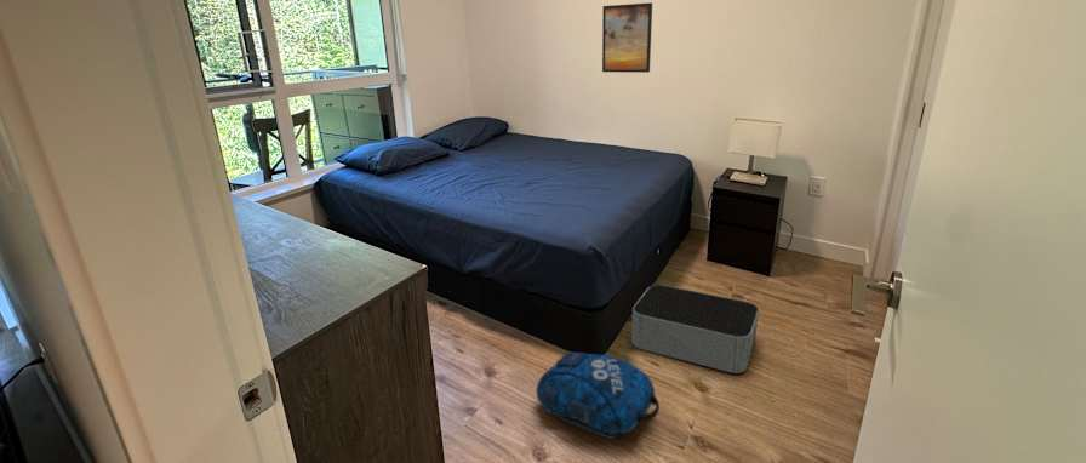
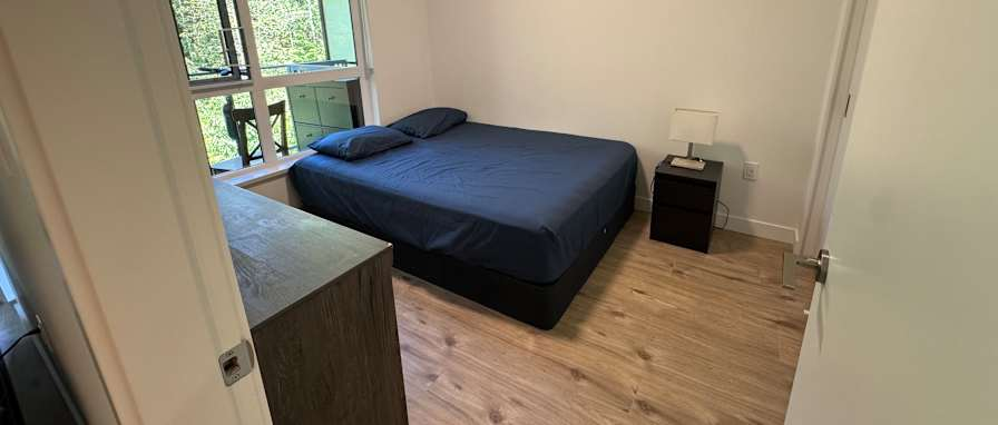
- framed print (625, 39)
- storage bin (693, 325)
- backpack (599, 390)
